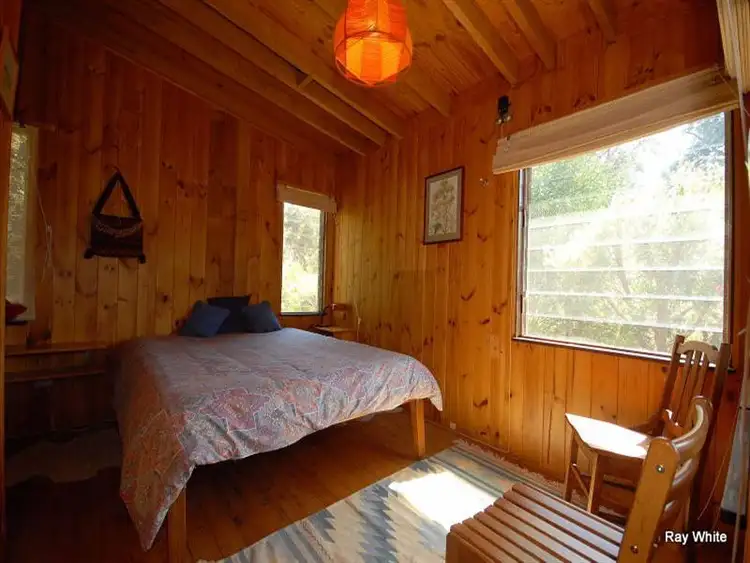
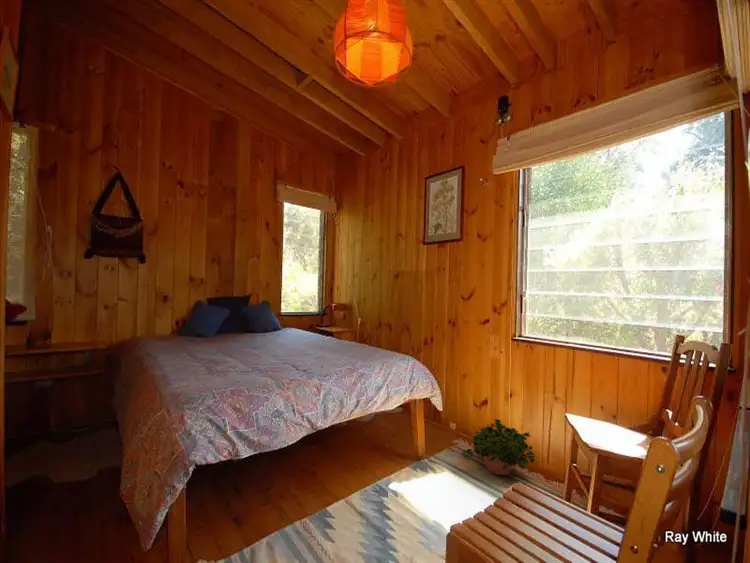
+ potted plant (499, 447)
